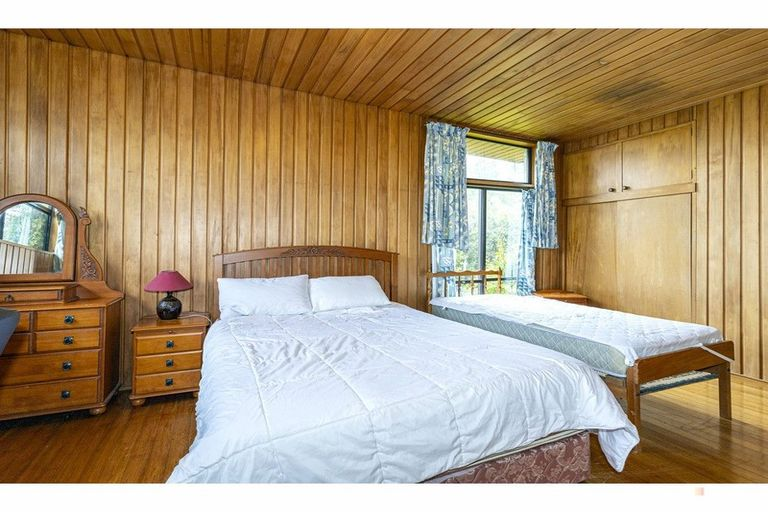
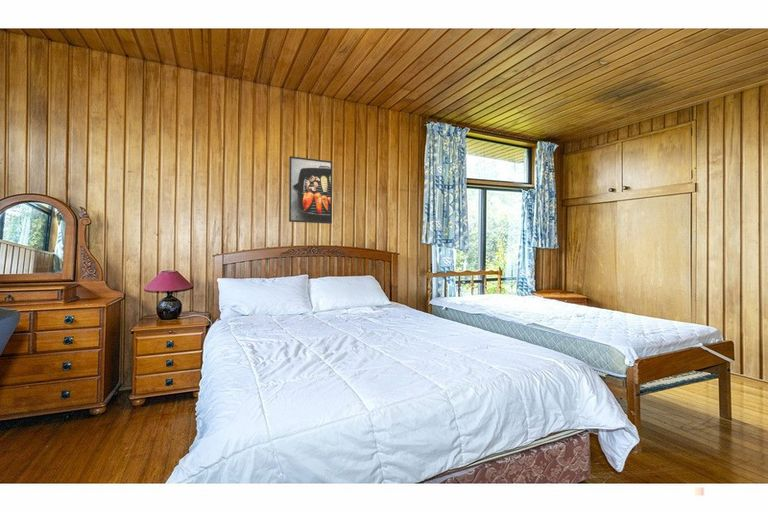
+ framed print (311, 190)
